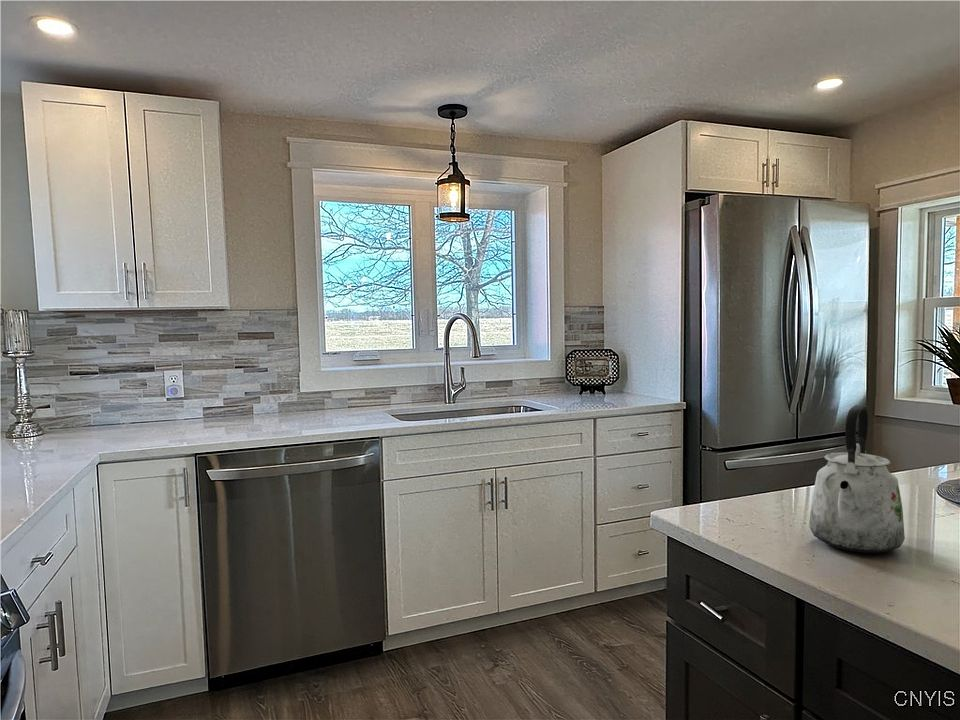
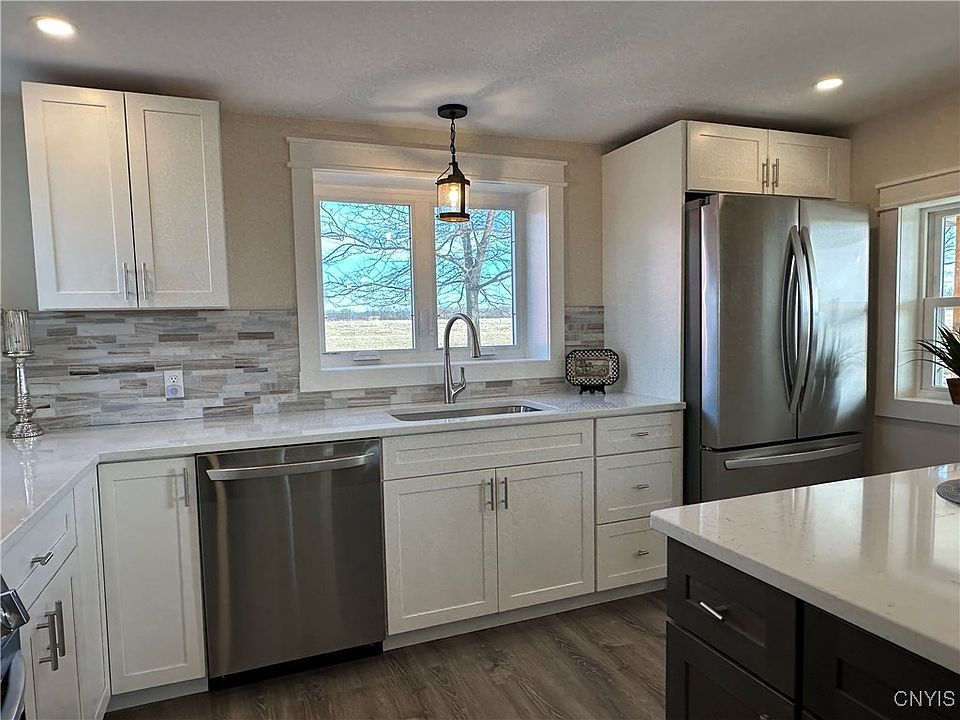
- kettle (853, 479)
